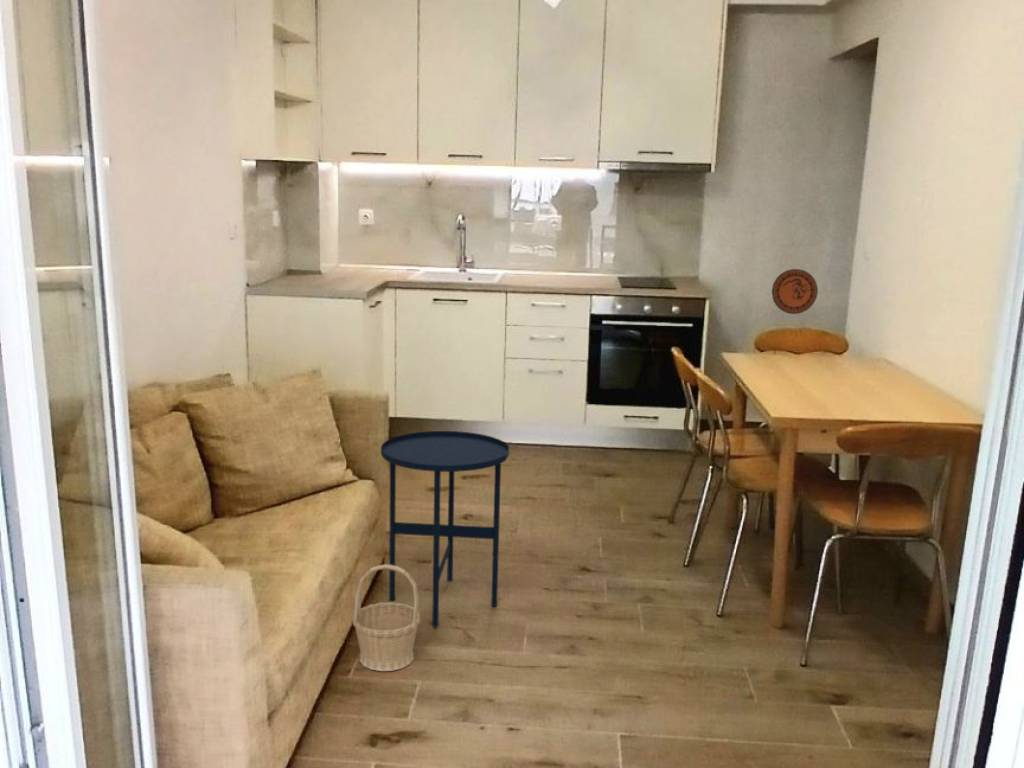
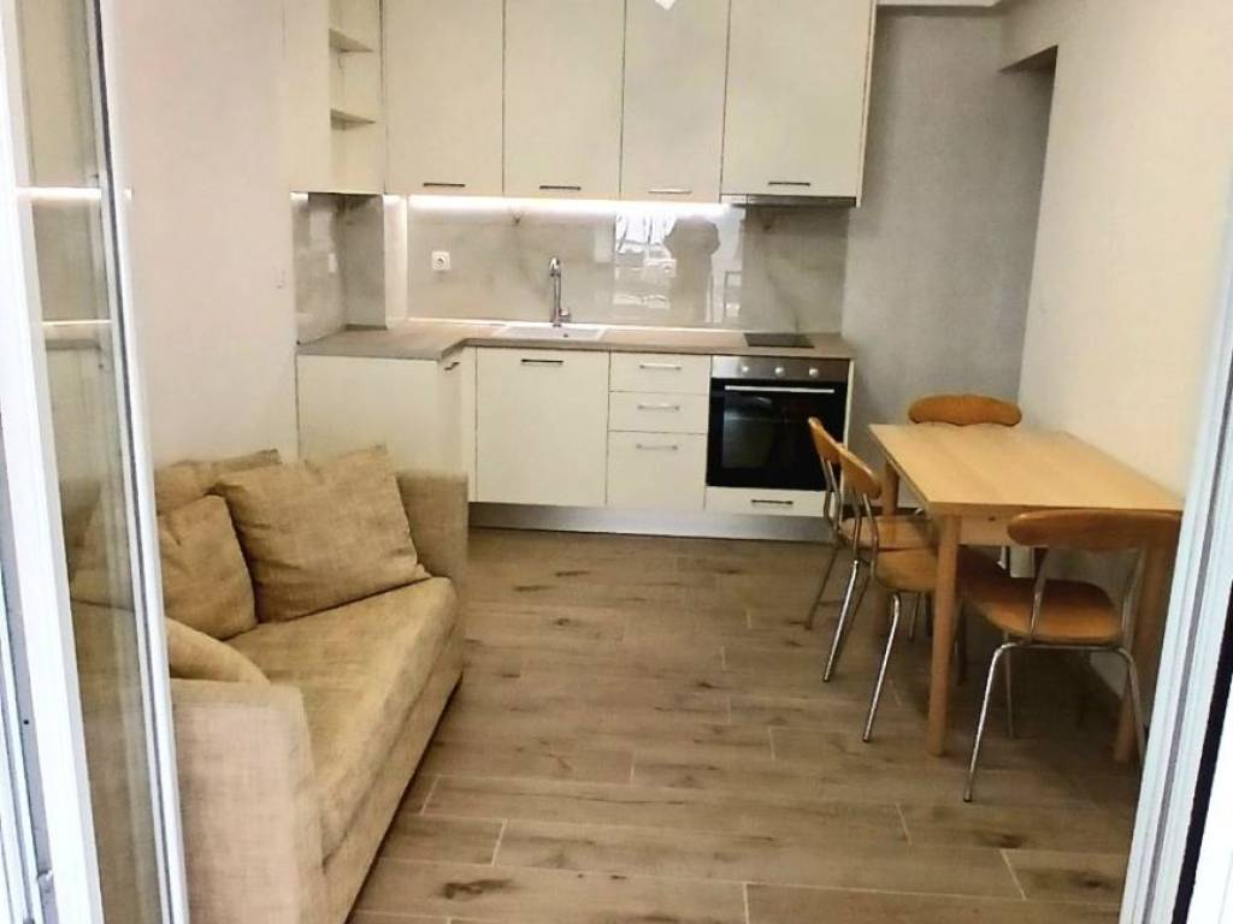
- side table (444, 526)
- decorative plate (794, 291)
- basket (386, 611)
